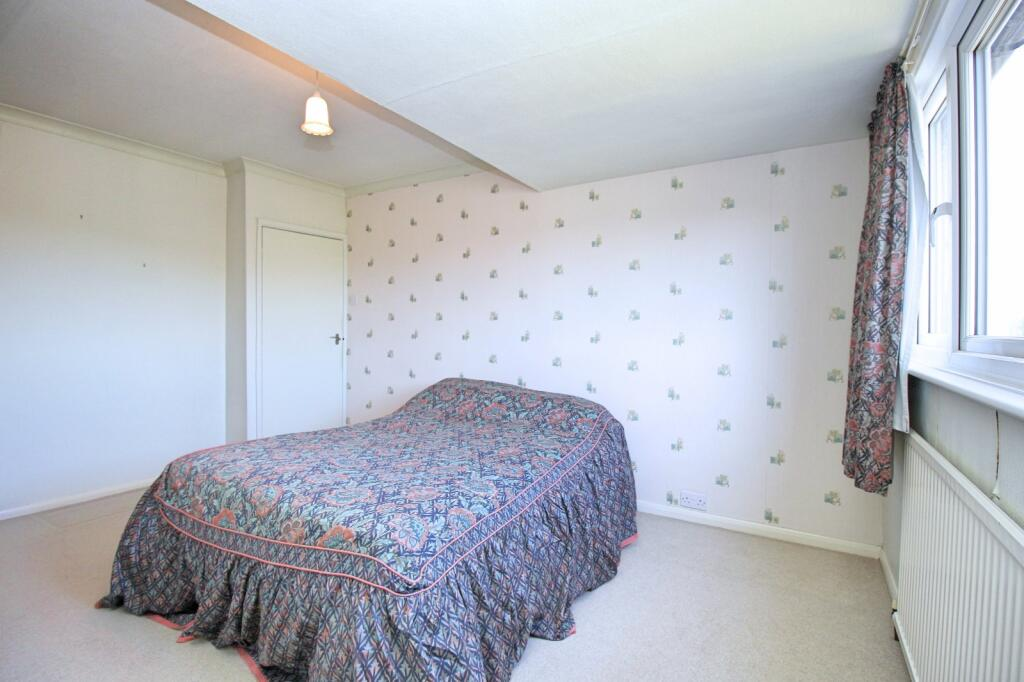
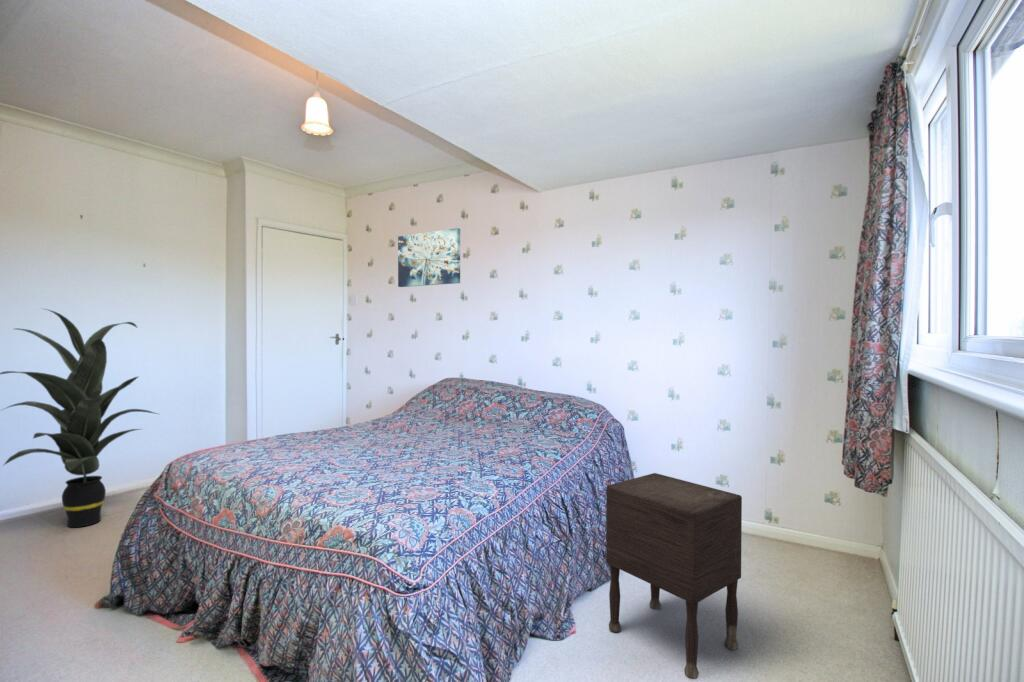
+ indoor plant (72, 416)
+ nightstand (672, 563)
+ wall art (428, 258)
